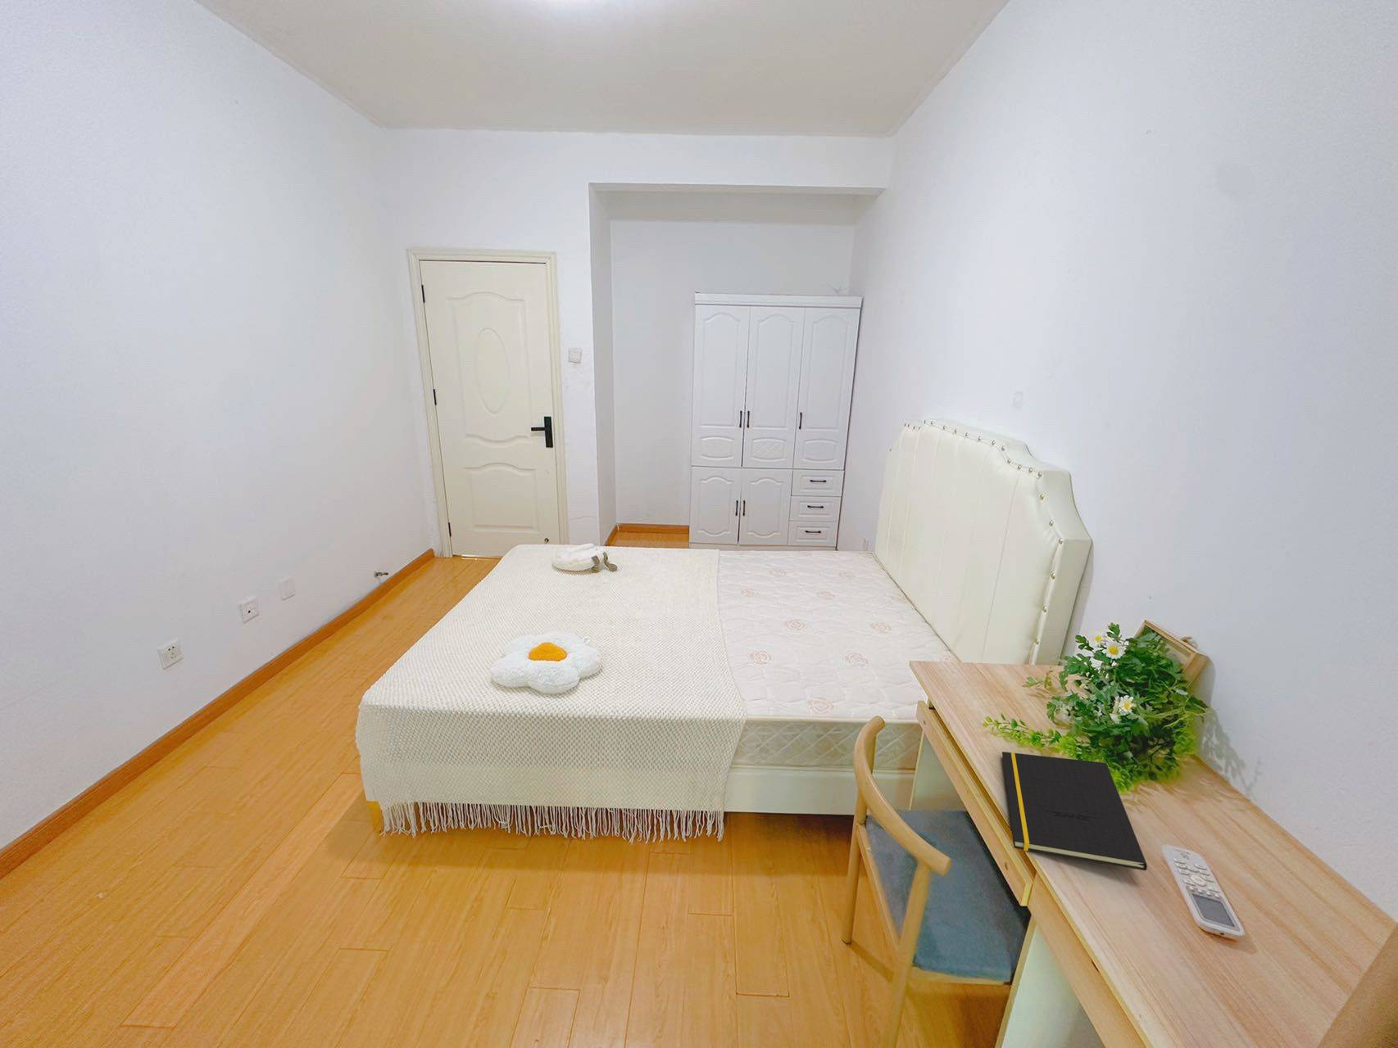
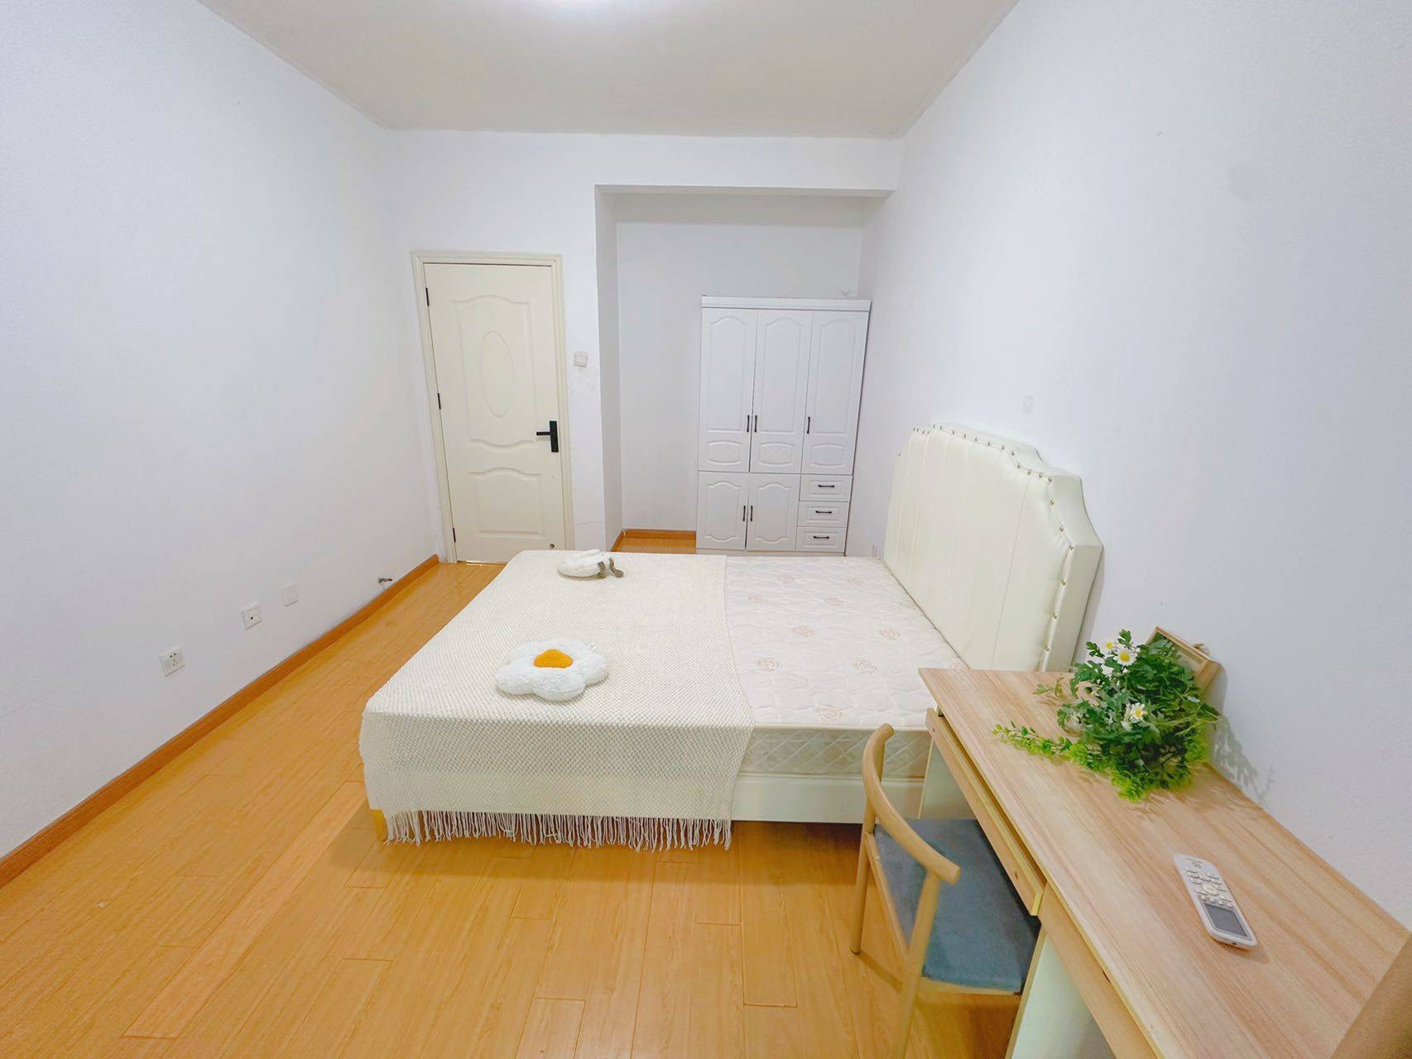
- notepad (1063, 803)
